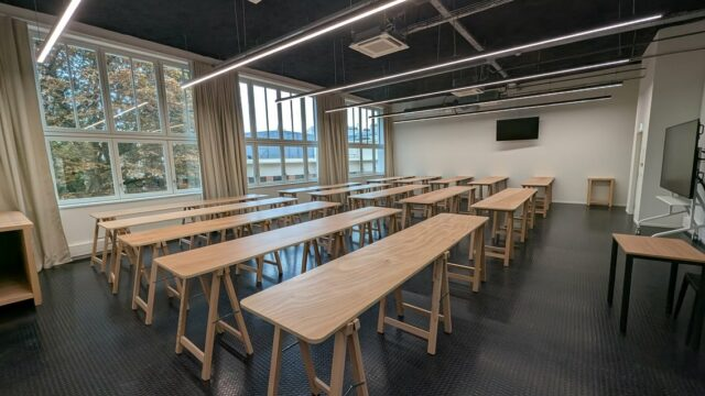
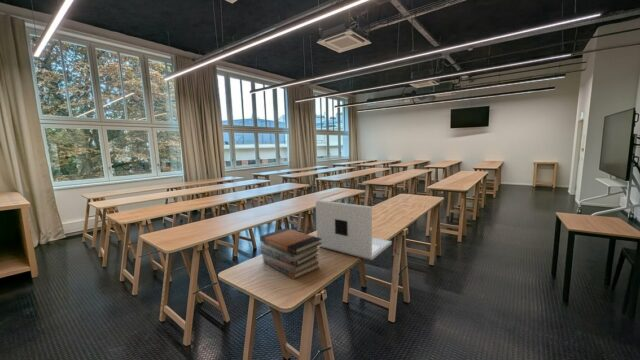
+ laptop (354, 222)
+ book stack (289, 250)
